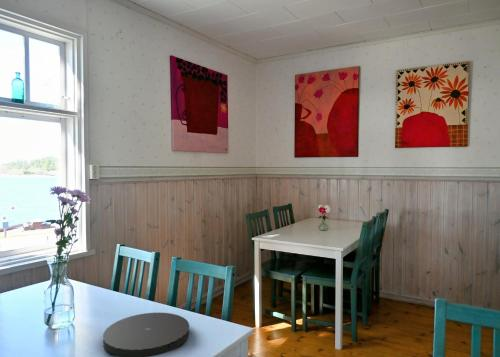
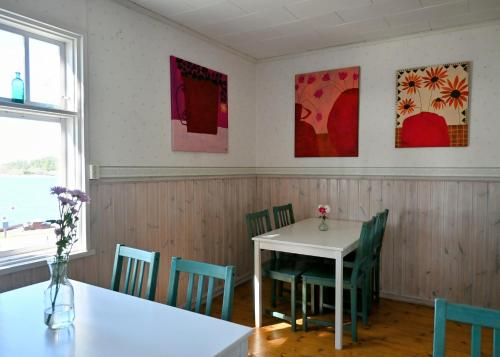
- plate (147, 332)
